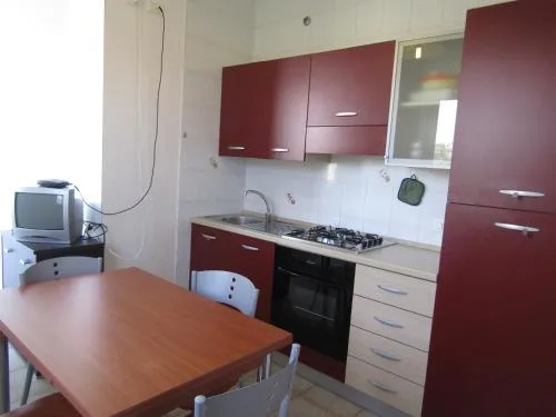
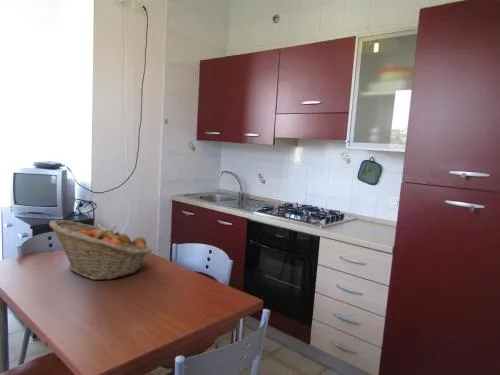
+ fruit basket (101, 244)
